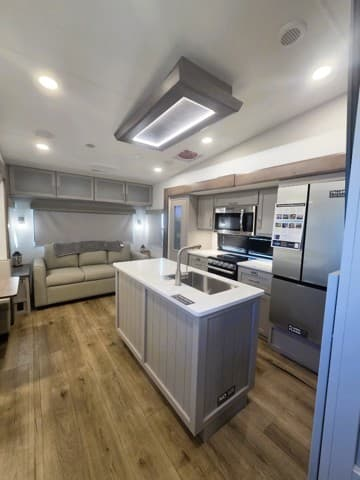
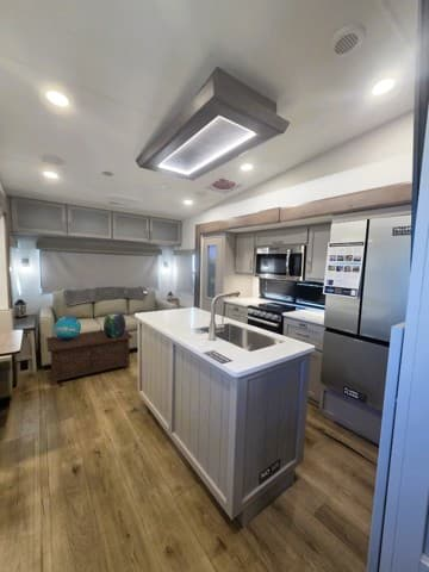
+ decorative globe (67, 328)
+ decorative urn (114, 325)
+ cabinet (91, 353)
